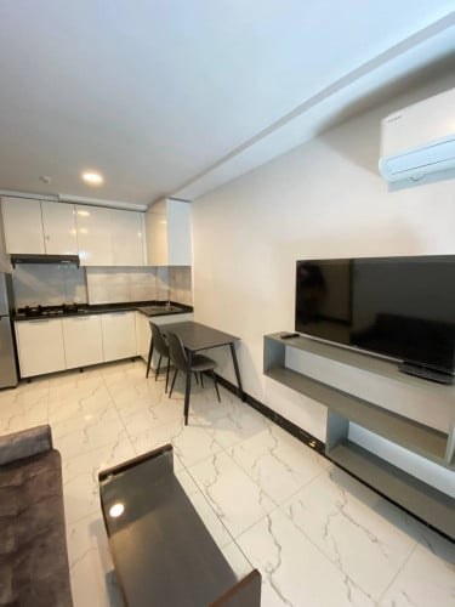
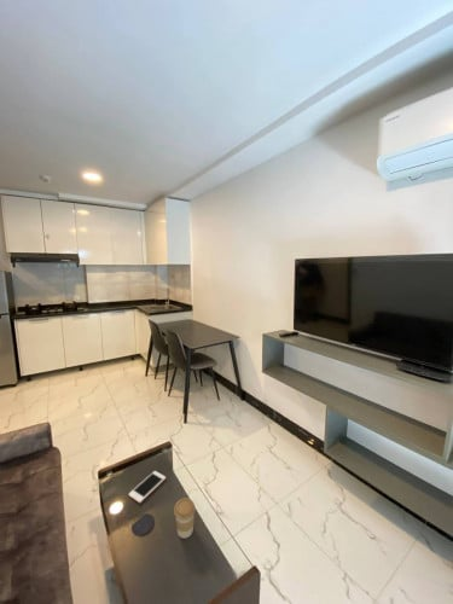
+ cell phone (147, 486)
+ coaster (143, 523)
+ coffee cup (185, 517)
